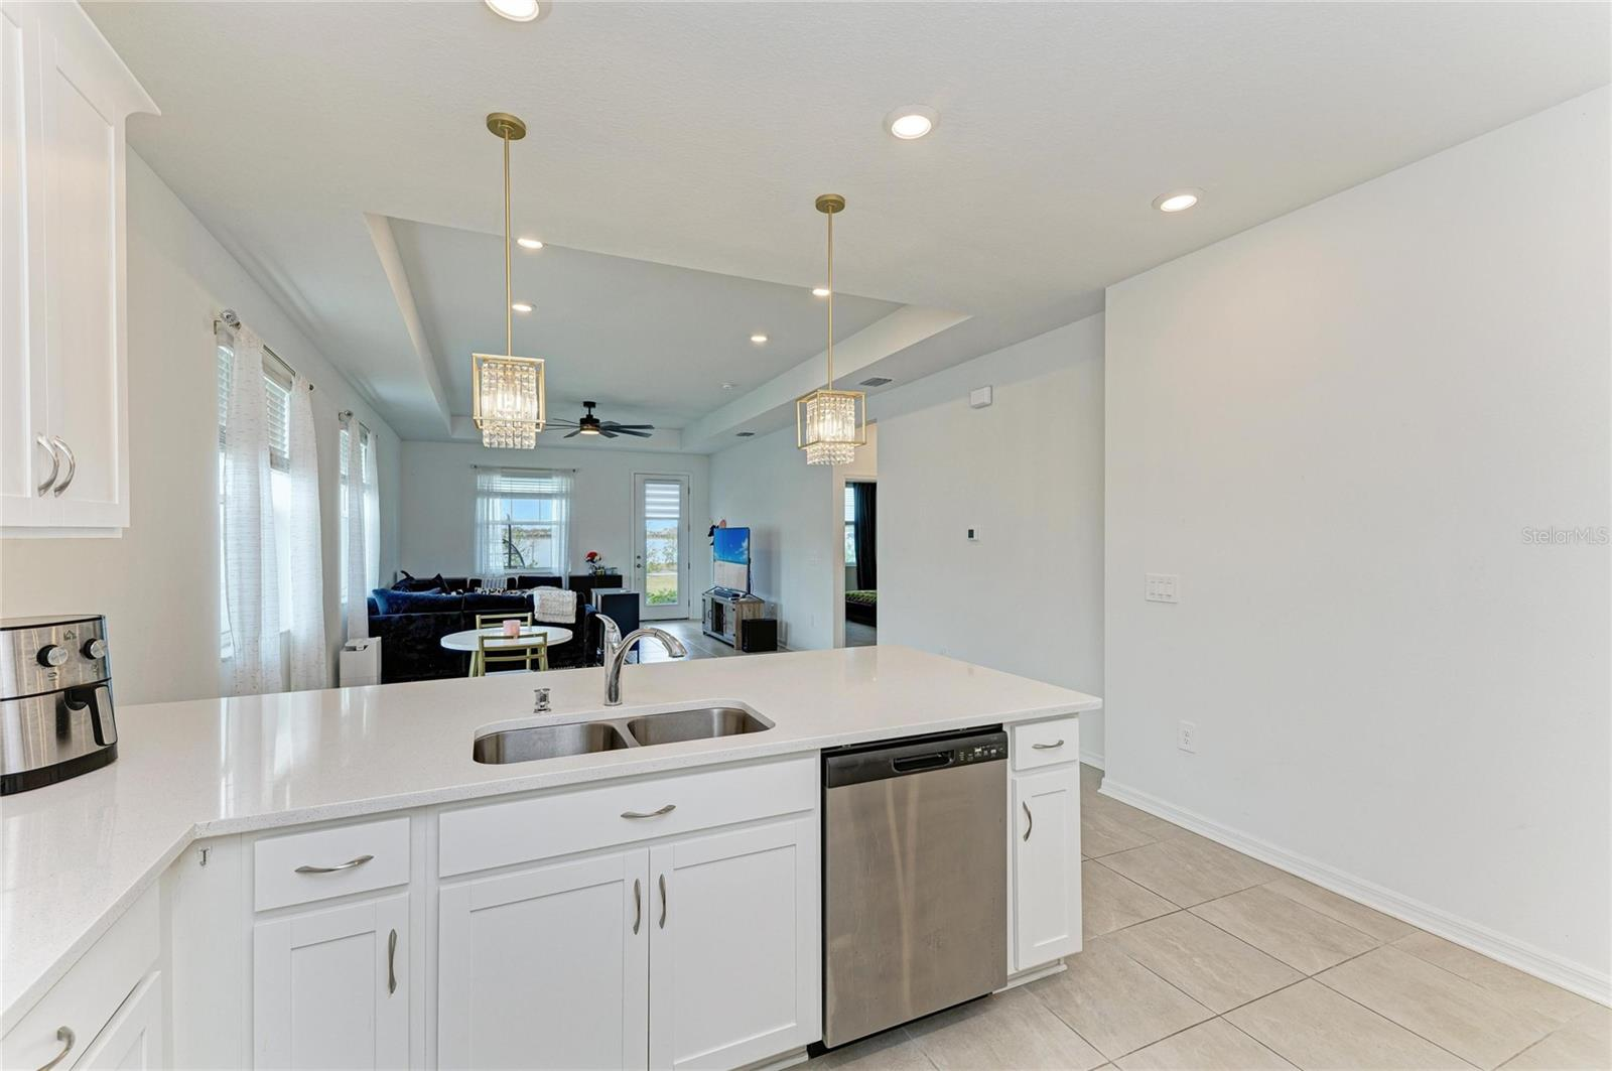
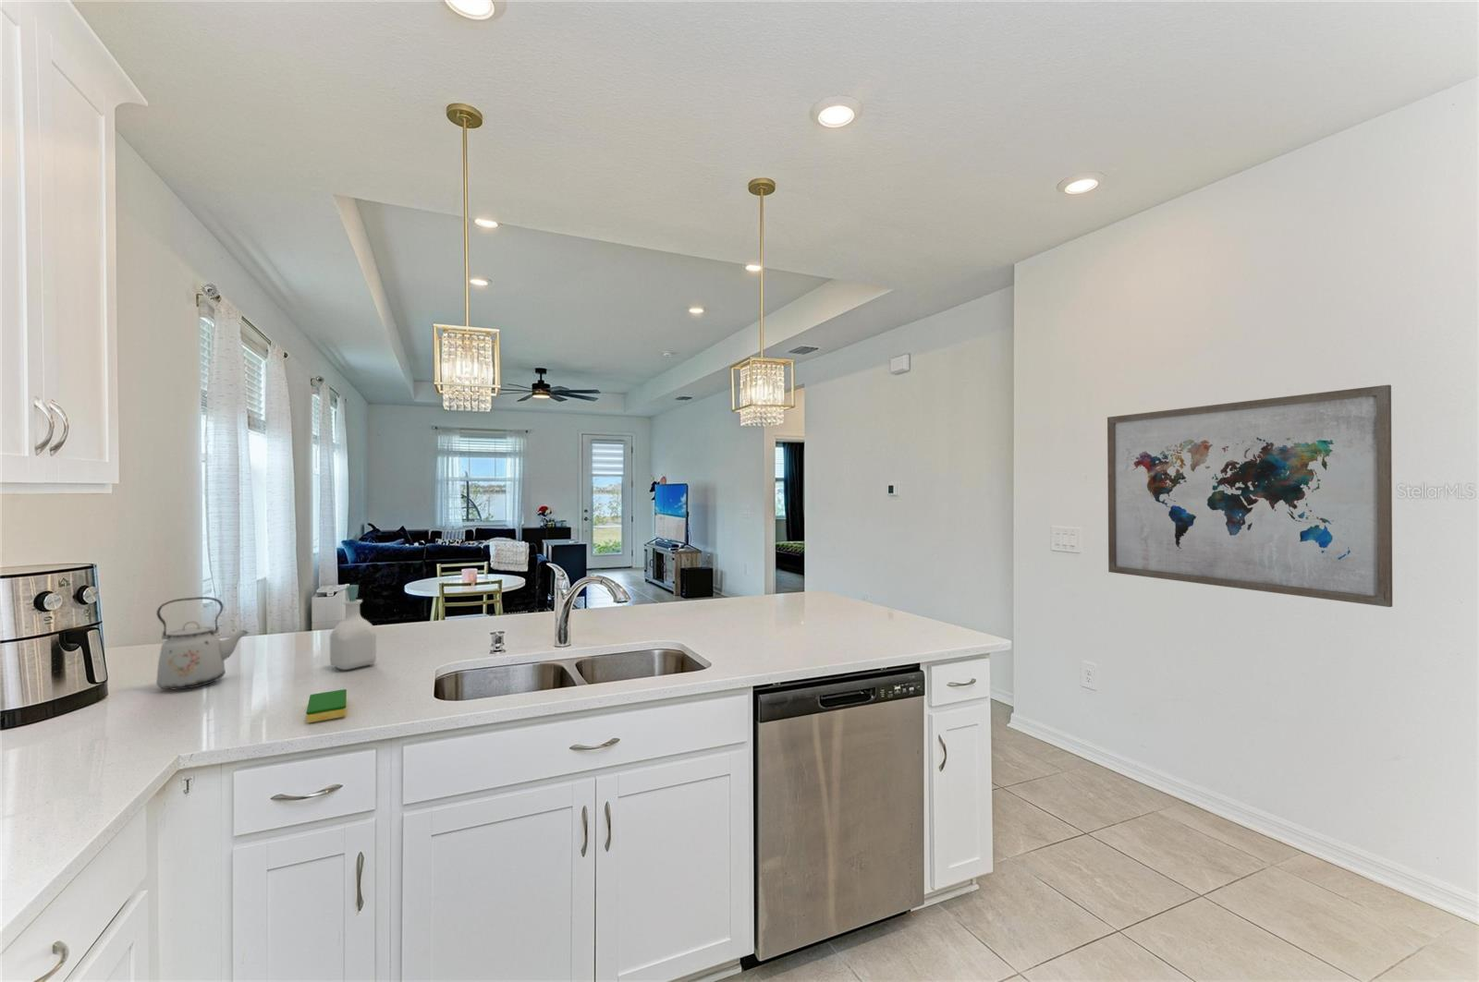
+ wall art (1224, 495)
+ soap bottle (352, 626)
+ kettle (203, 639)
+ dish sponge (327, 705)
